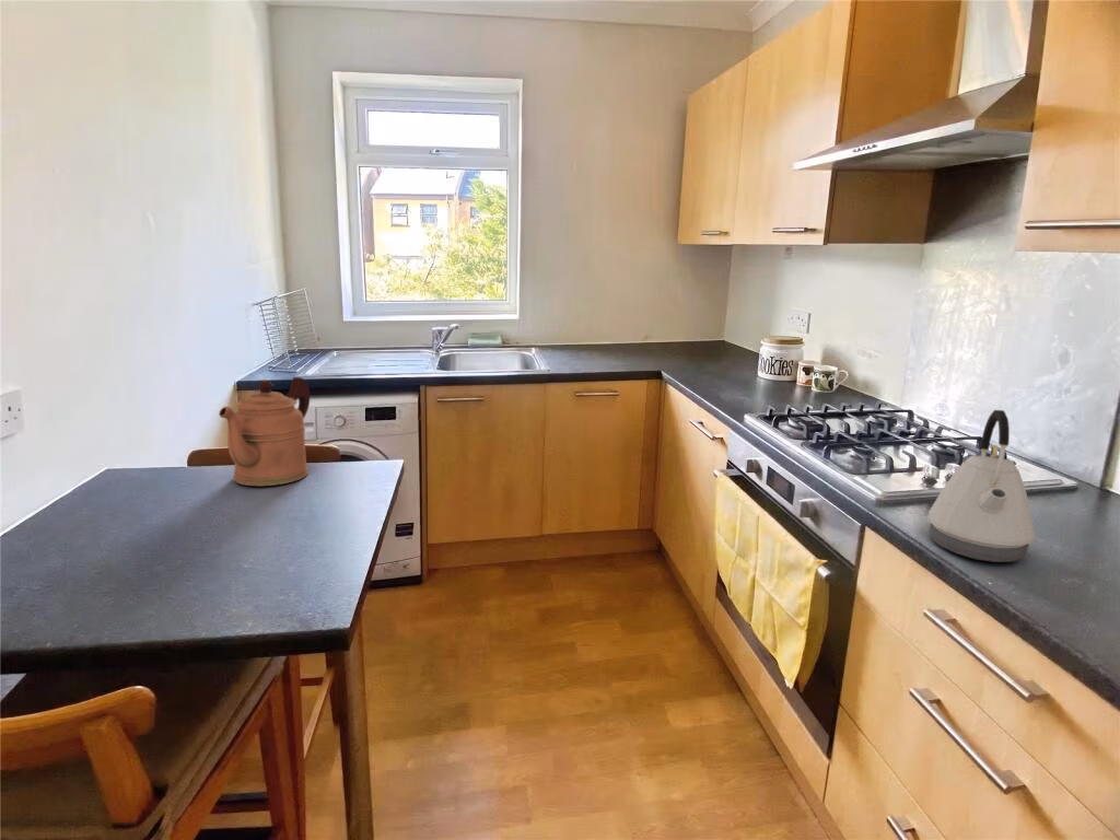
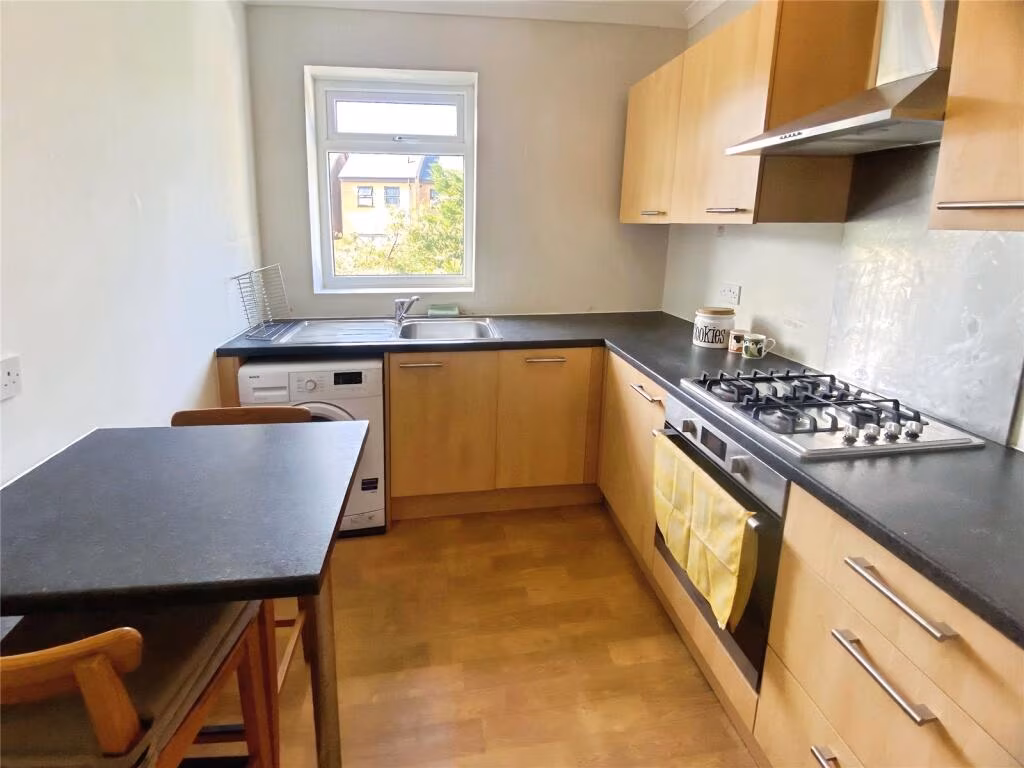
- coffeepot (269, 427)
- kettle (988, 481)
